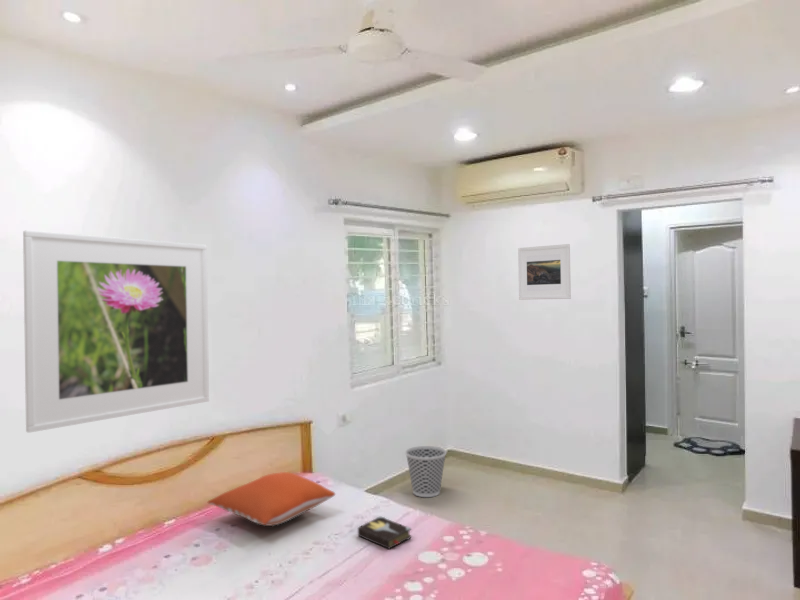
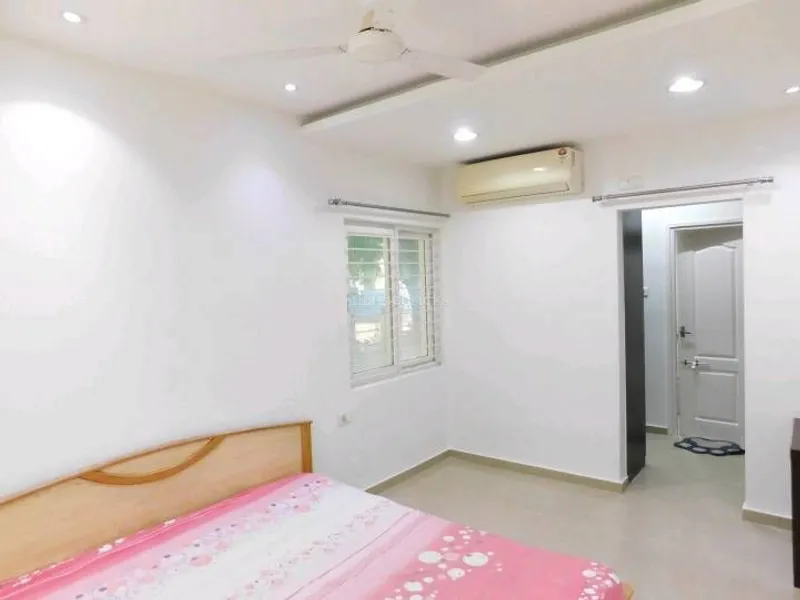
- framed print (127, 326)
- pillow (272, 498)
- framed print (543, 272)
- hardback book (384, 531)
- wastebasket (426, 471)
